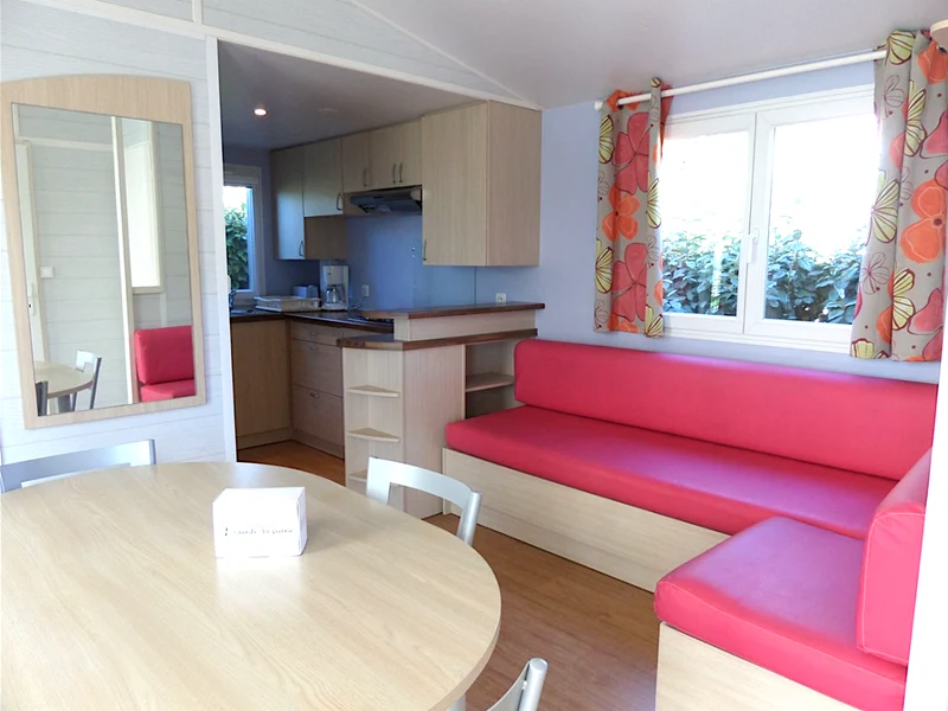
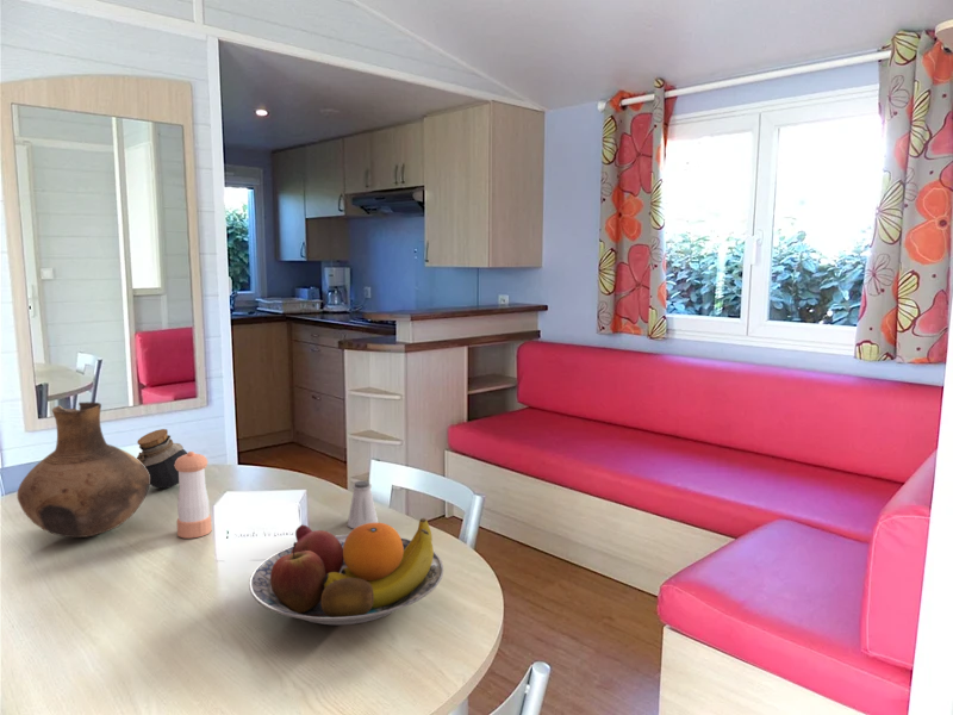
+ fruit bowl (348, 562)
+ saltshaker (362, 503)
+ pepper shaker (192, 492)
+ jar (162, 458)
+ vase (85, 470)
